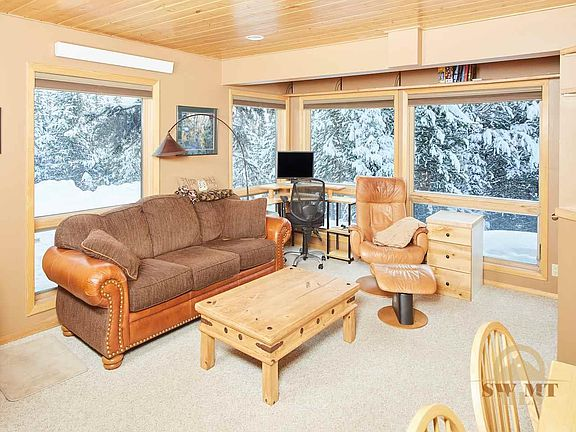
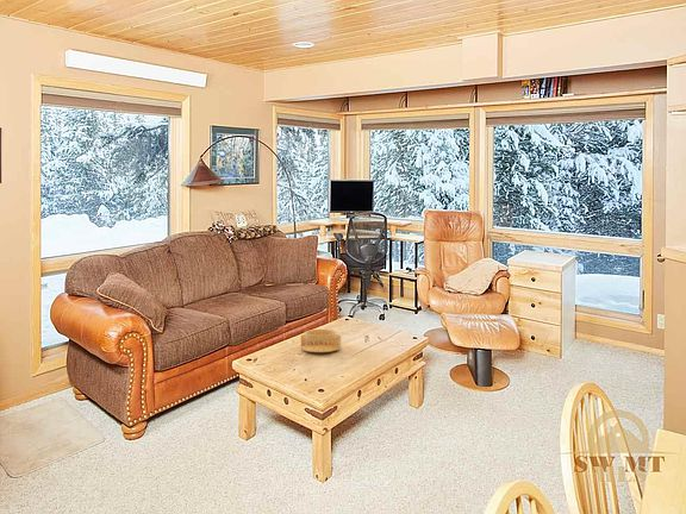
+ architectural model (320, 339)
